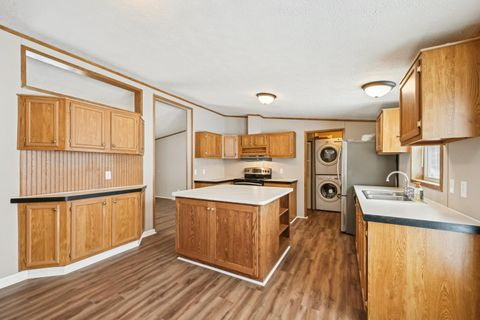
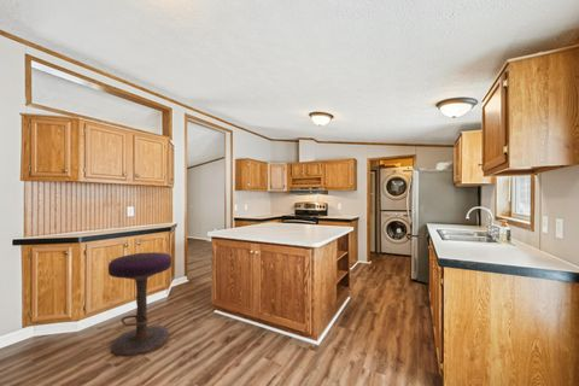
+ stool (141, 297)
